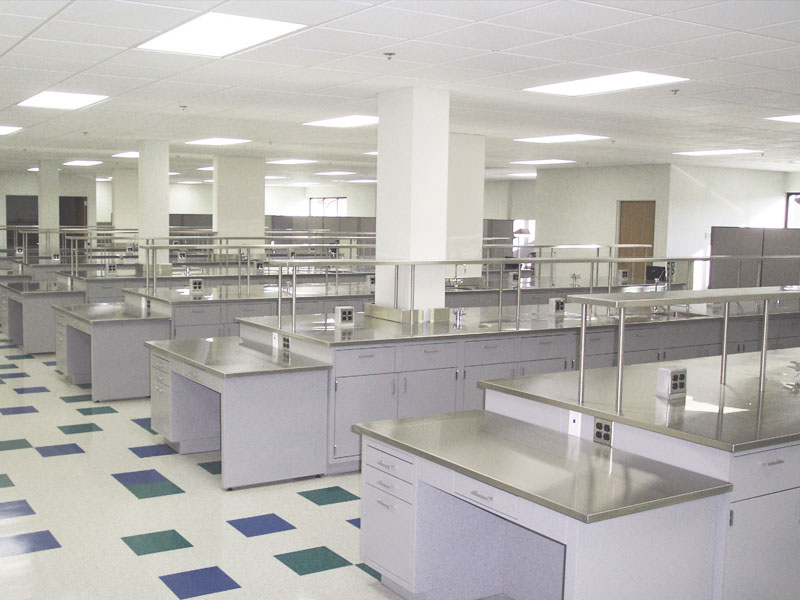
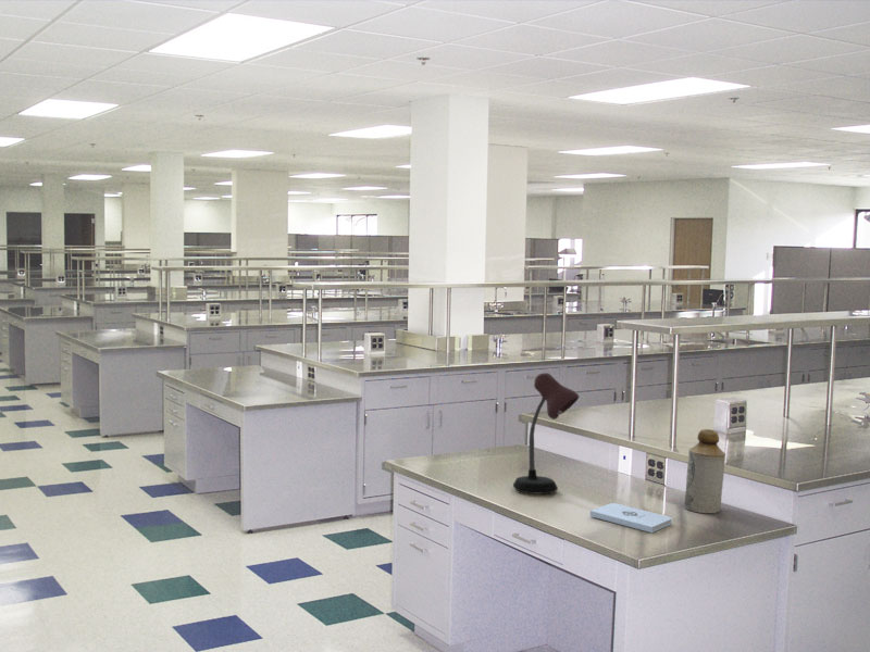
+ desk lamp (534, 429)
+ notepad (631, 516)
+ bottle (705, 468)
